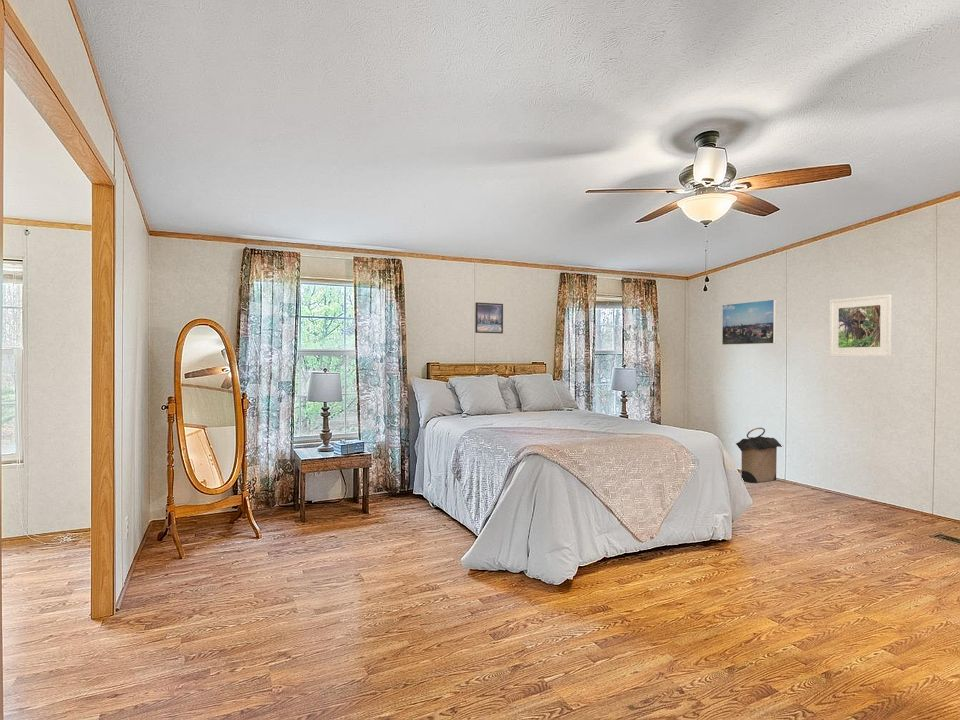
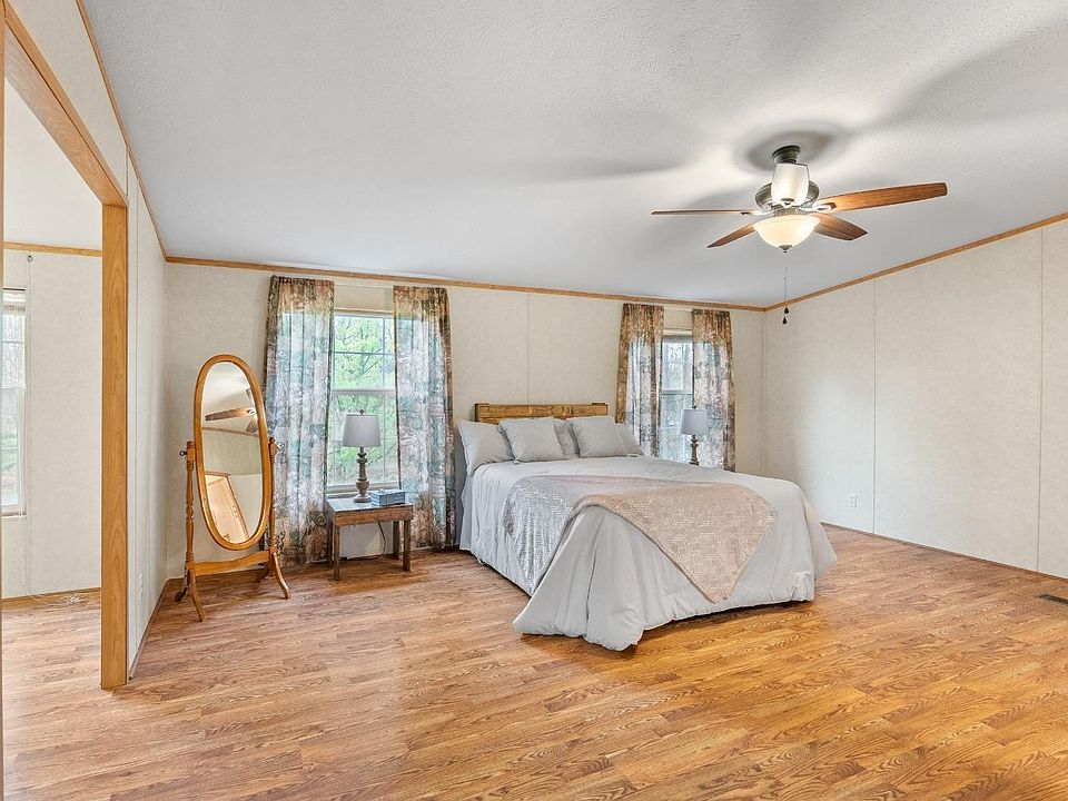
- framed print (859, 326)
- laundry hamper (758, 453)
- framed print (747, 323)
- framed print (489, 318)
